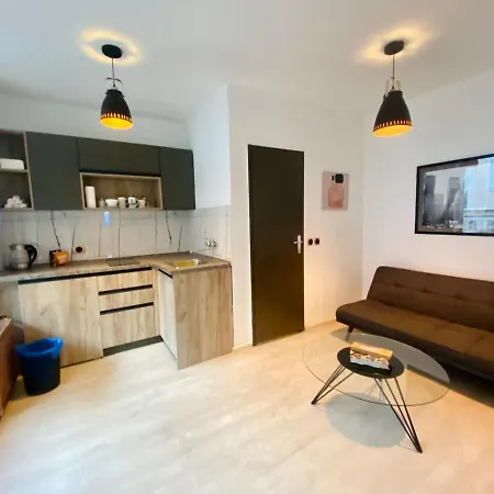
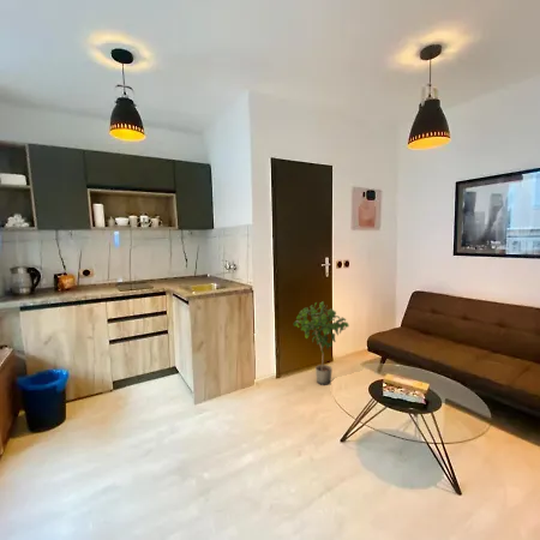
+ potted plant (320, 344)
